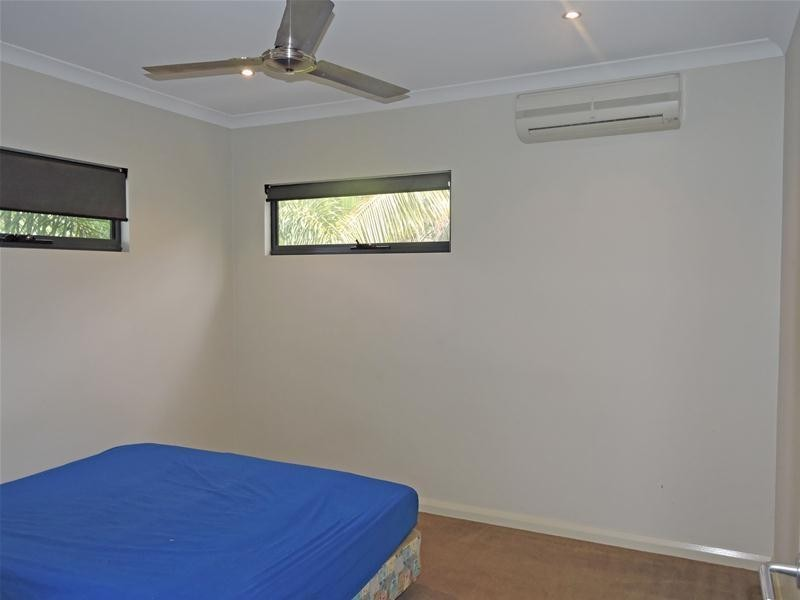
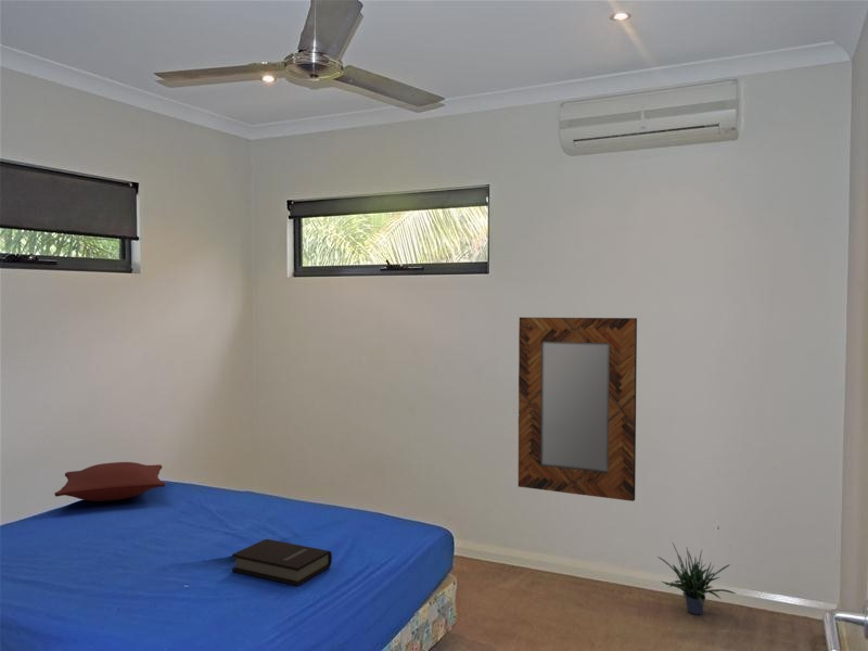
+ pillow (113, 481)
+ potted plant (694, 576)
+ book (282, 560)
+ home mirror (575, 405)
